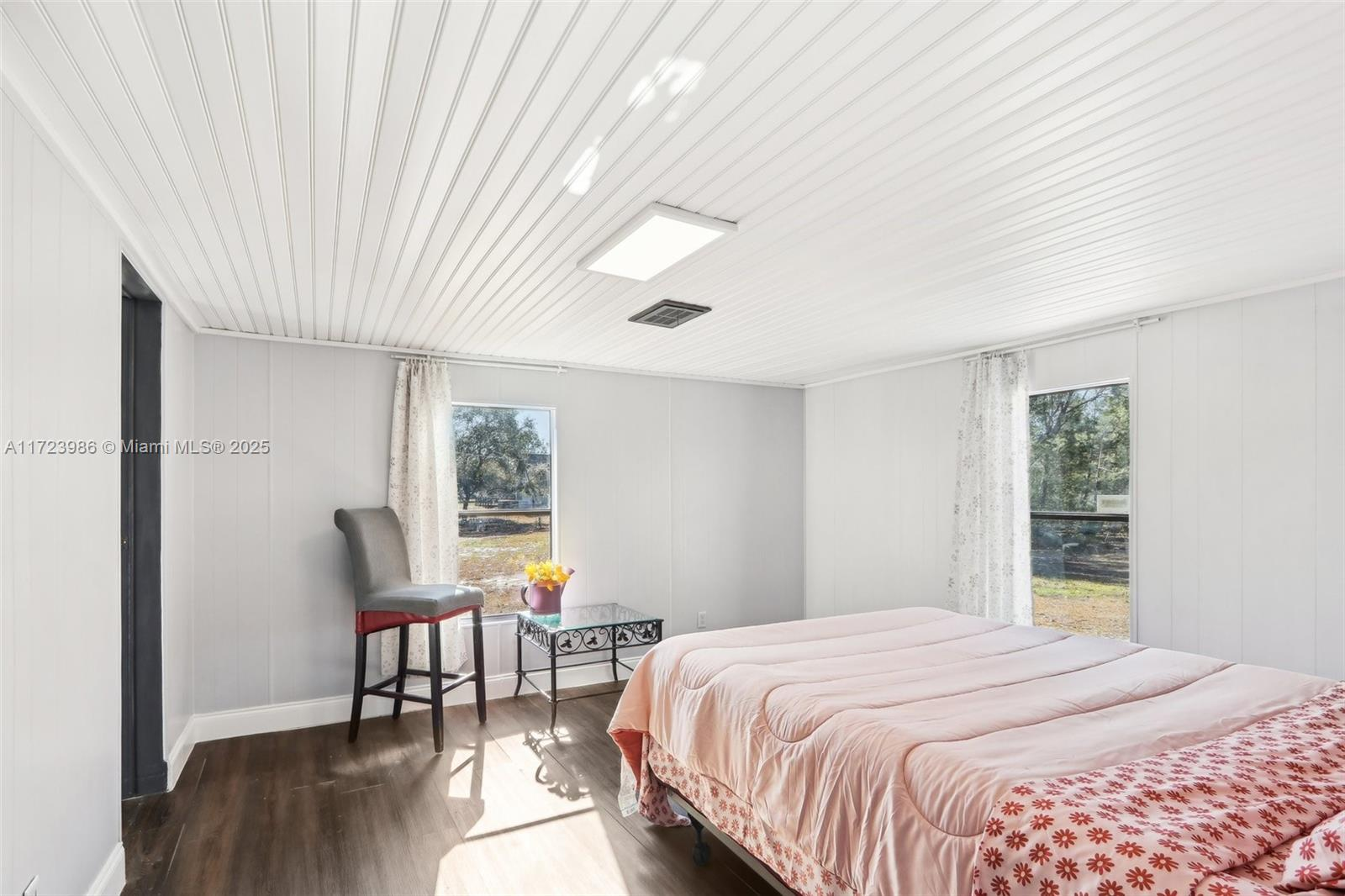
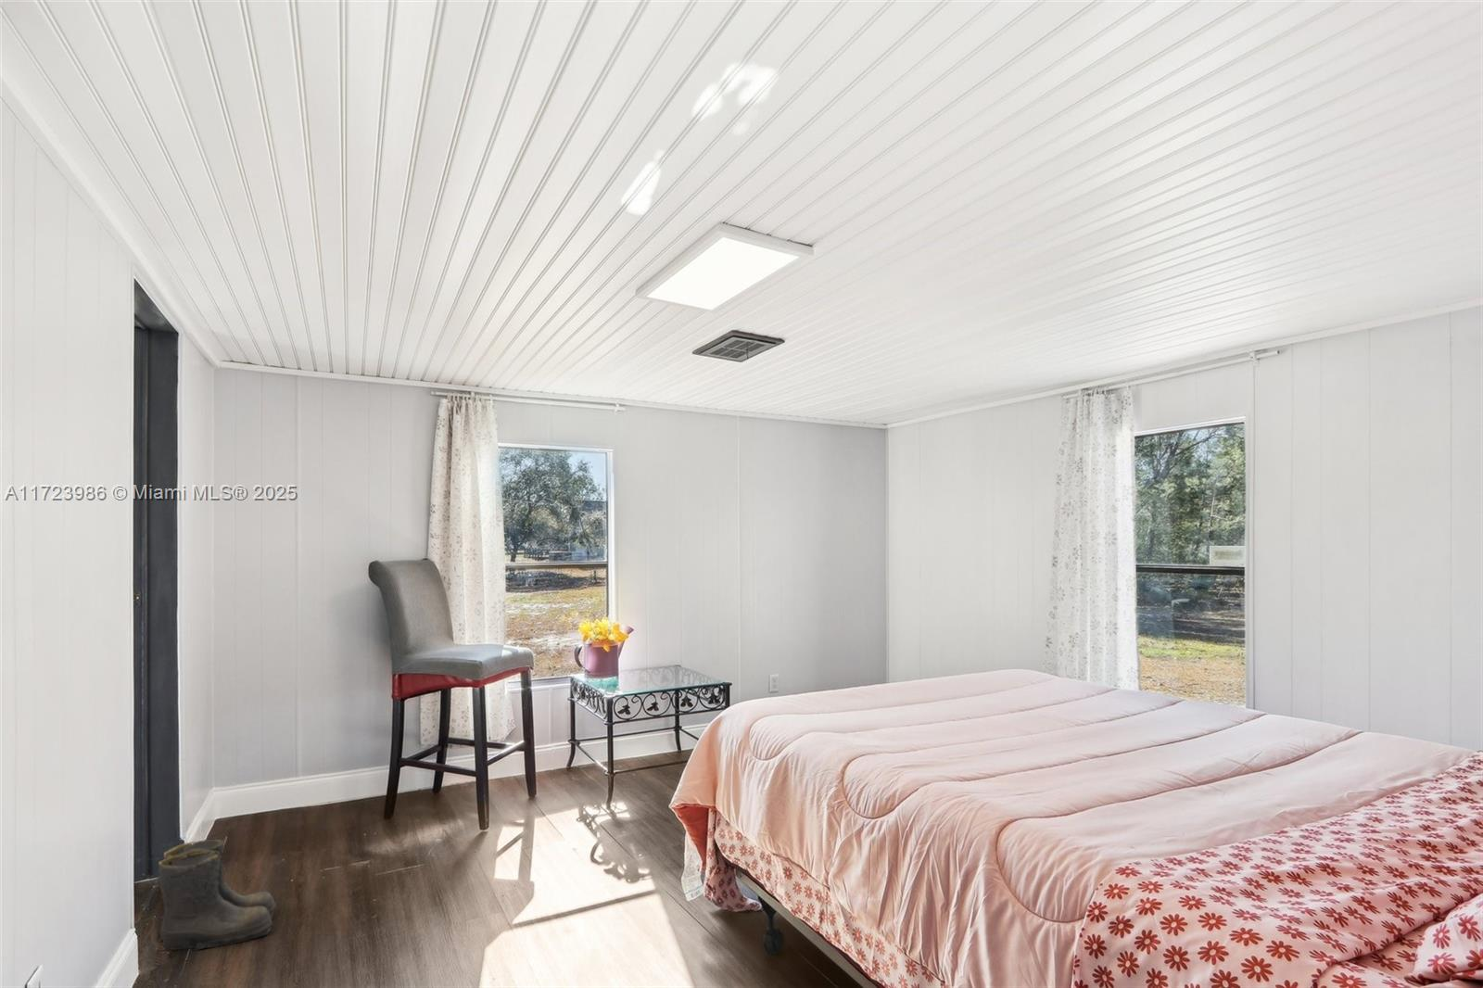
+ boots (219, 889)
